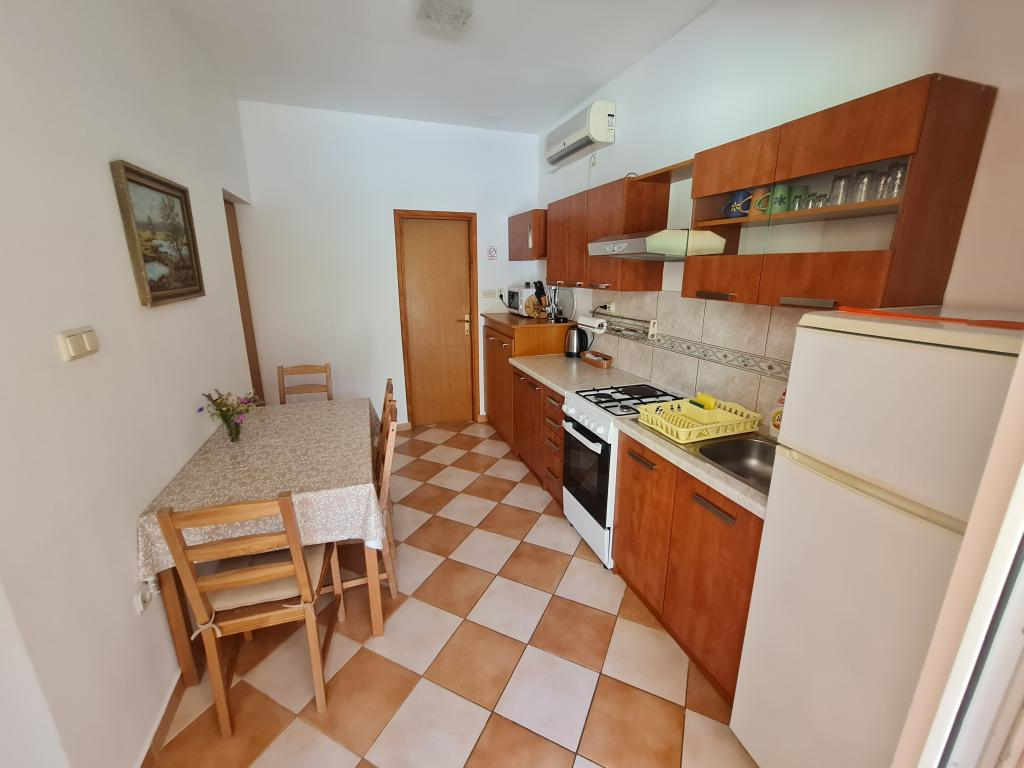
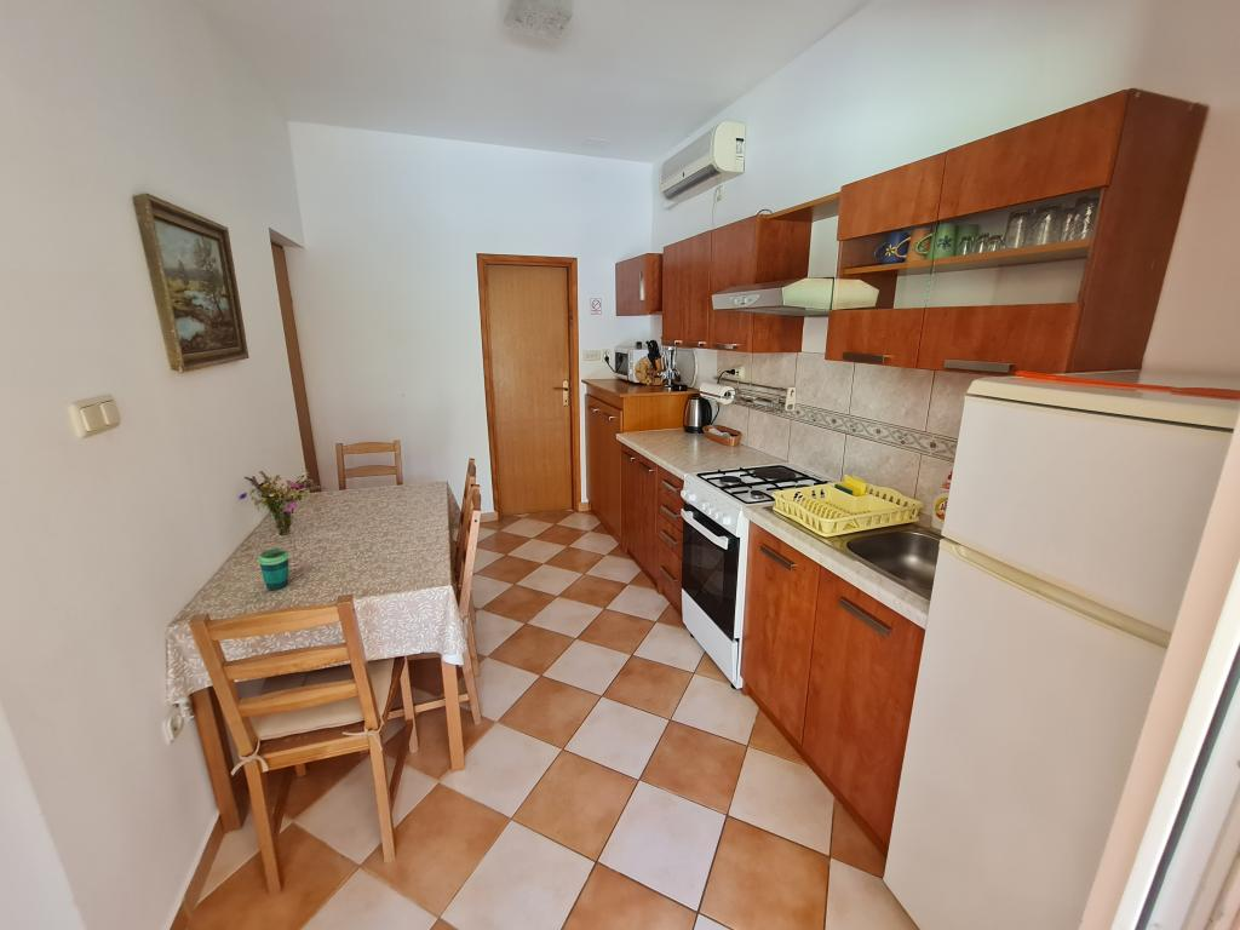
+ cup (275, 569)
